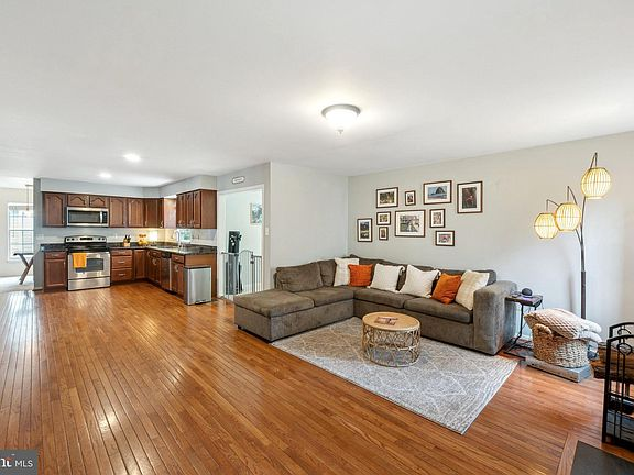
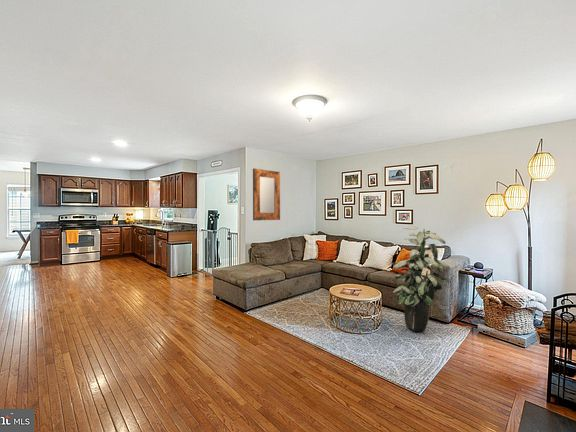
+ indoor plant (416, 277)
+ home mirror (267, 195)
